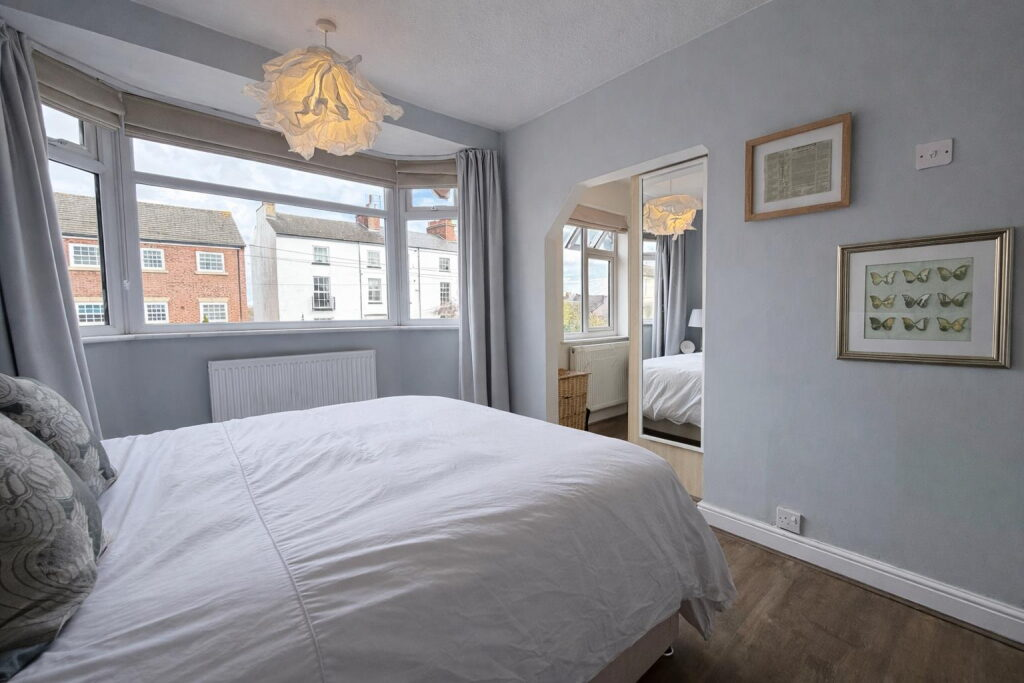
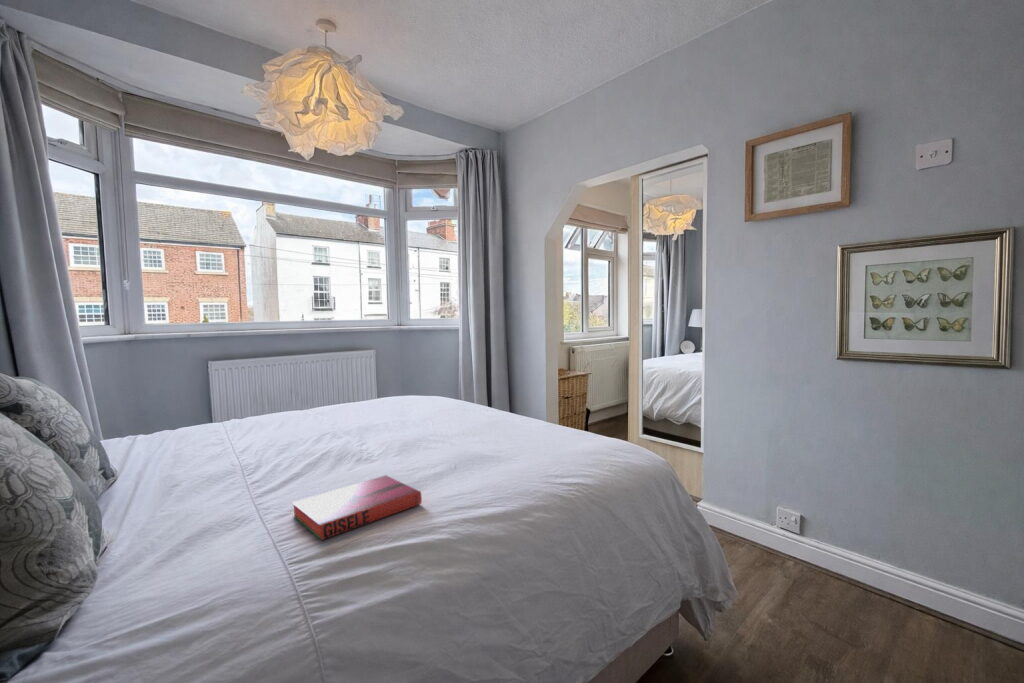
+ hardback book (358, 503)
